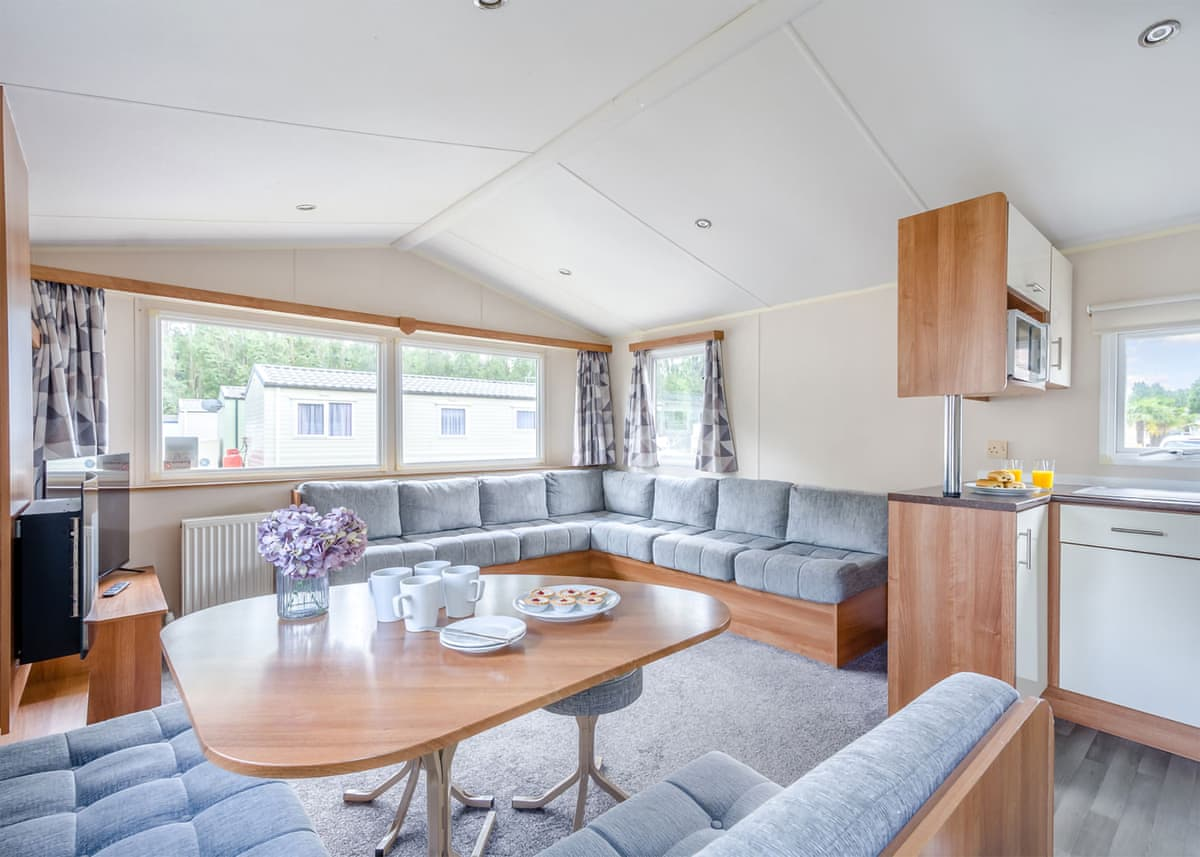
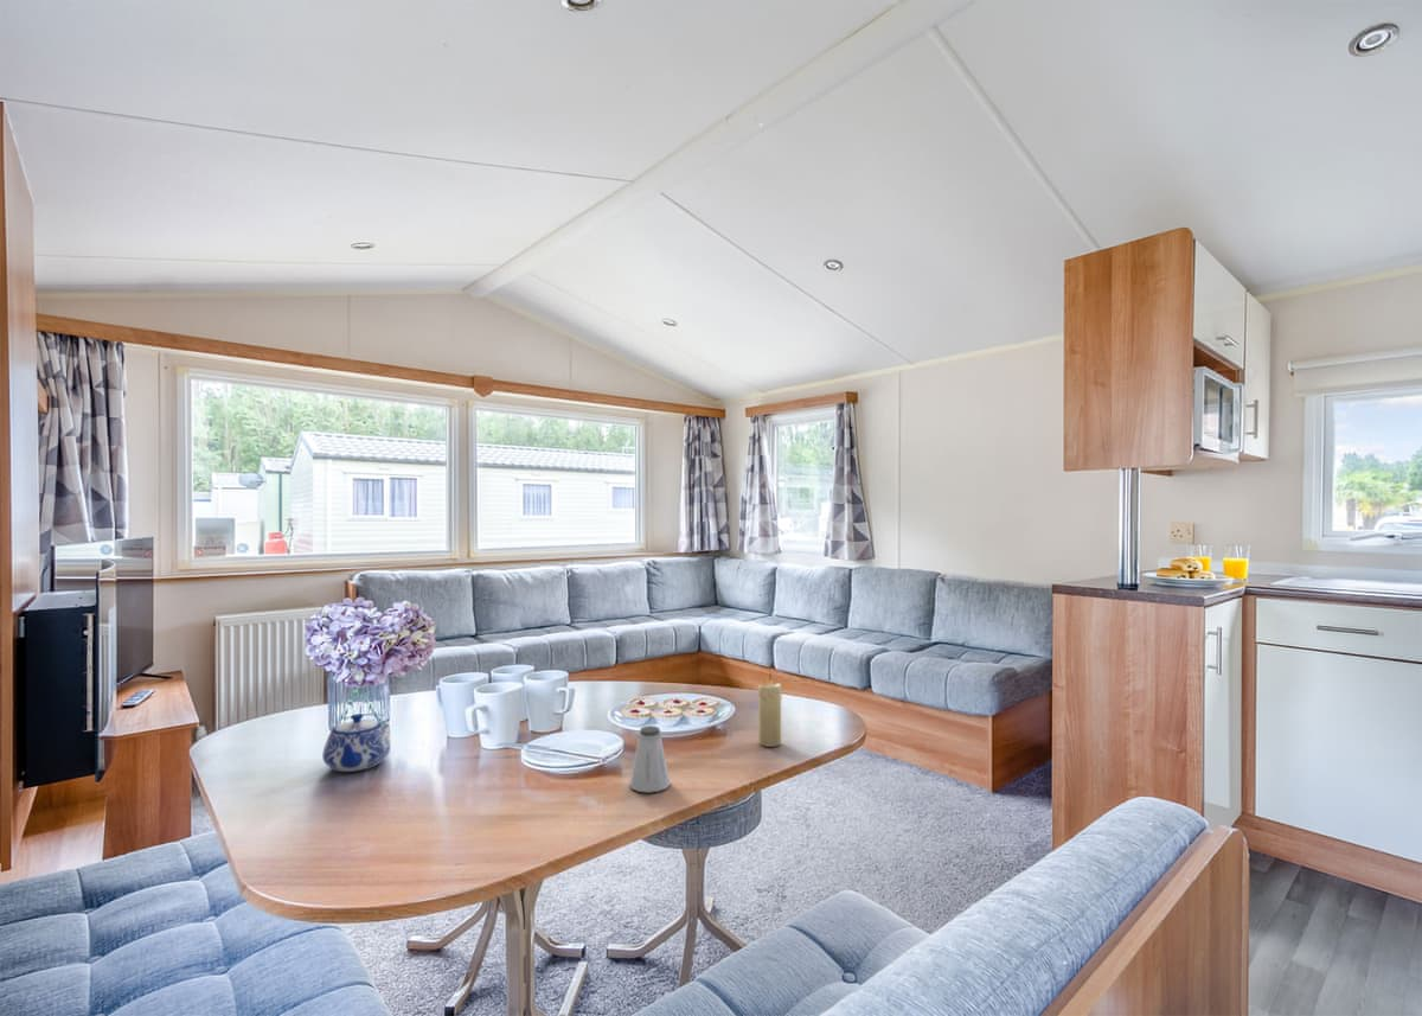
+ saltshaker (649, 756)
+ candle (769, 707)
+ teapot (356, 741)
